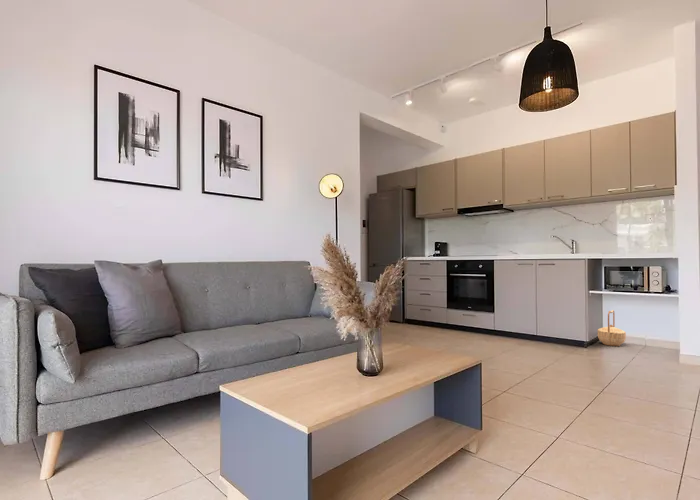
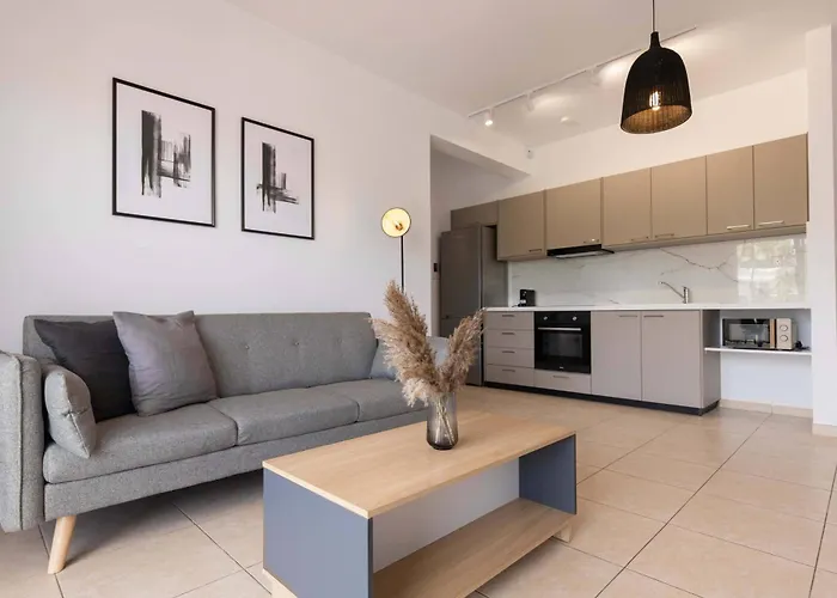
- basket (611, 327)
